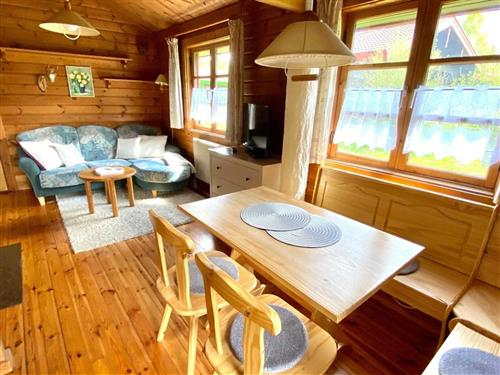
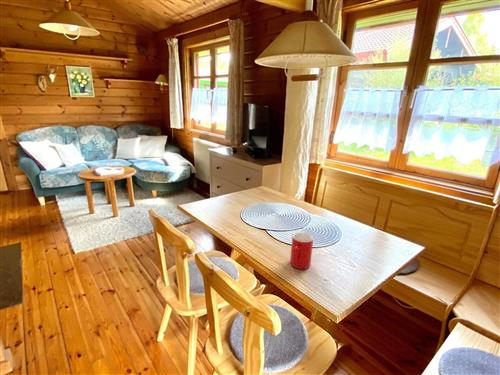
+ cup (298, 252)
